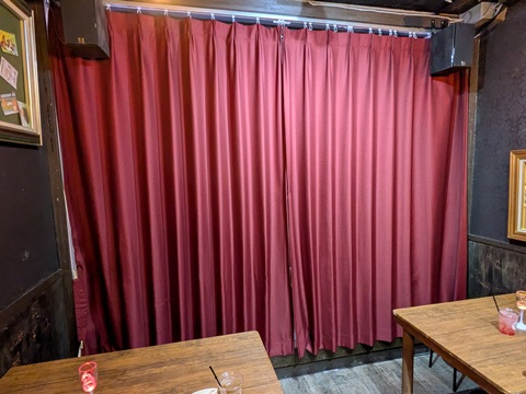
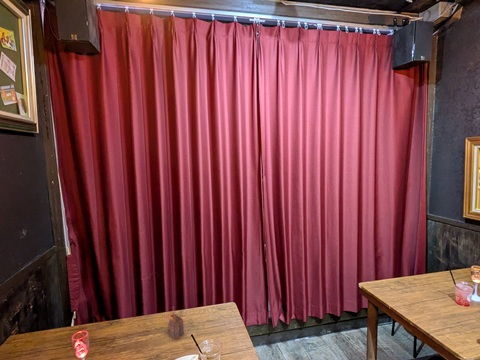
+ architectural model (172, 319)
